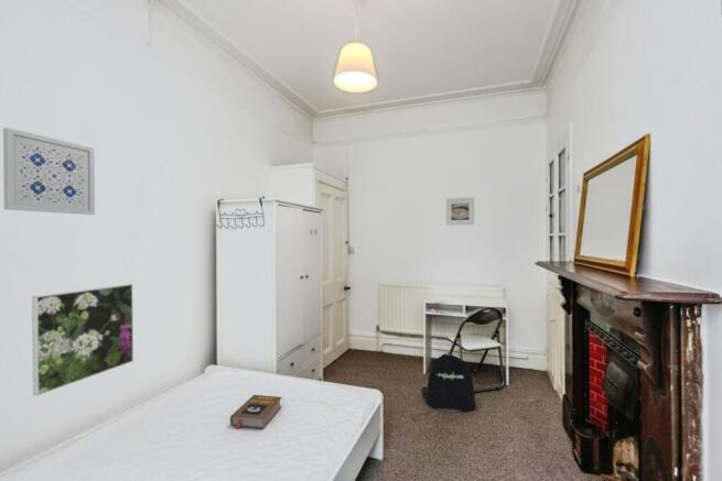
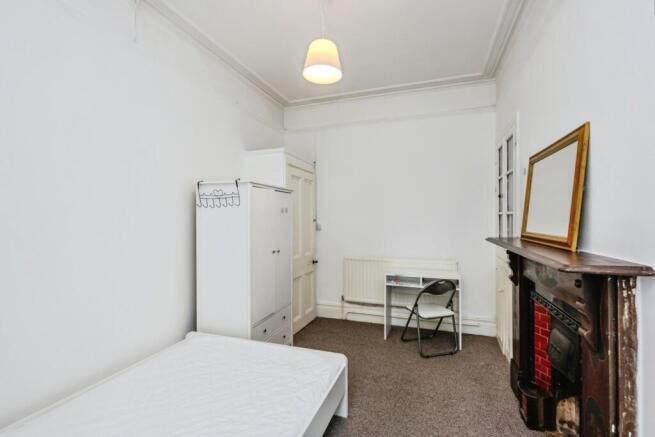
- book (256, 411)
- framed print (460, 211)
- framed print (88, 332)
- backpack (446, 378)
- wall art (53, 175)
